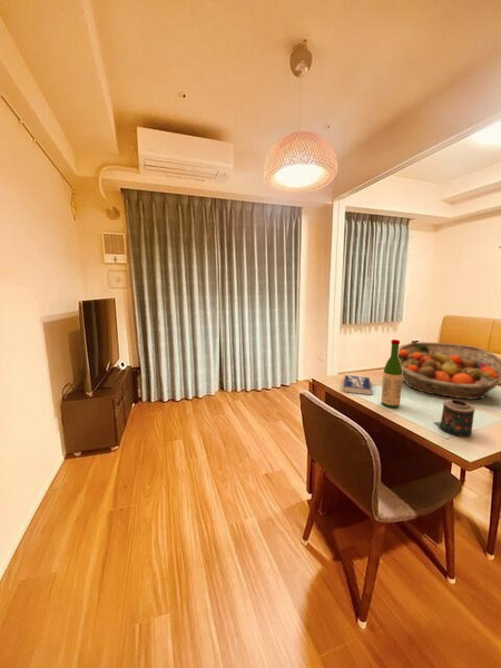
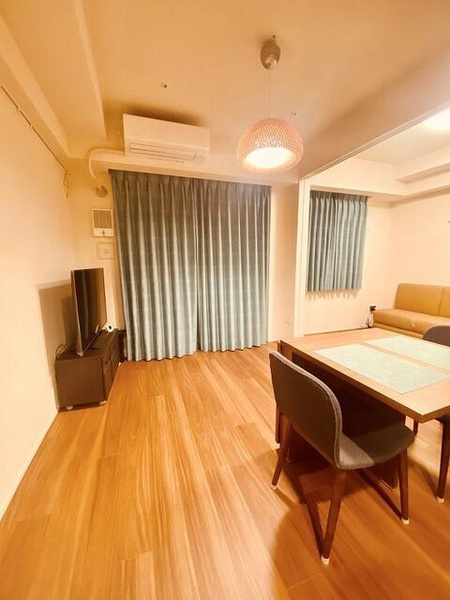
- wine bottle (392, 373)
- book (356, 382)
- candle (453, 414)
- fruit basket (444, 367)
